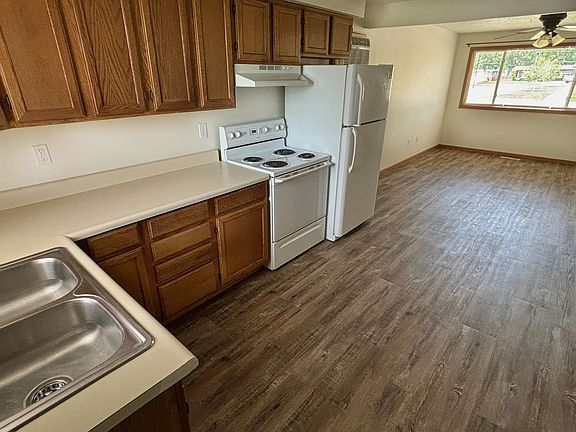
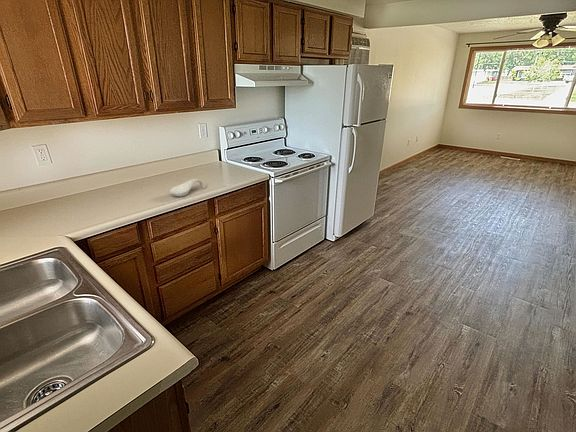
+ spoon rest (187, 187)
